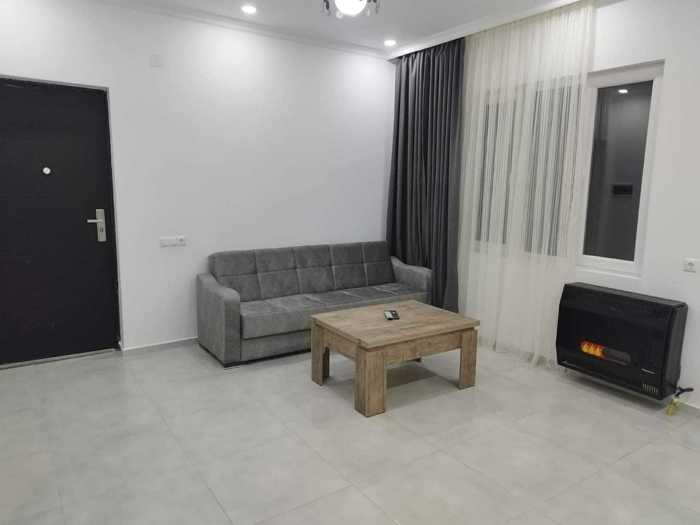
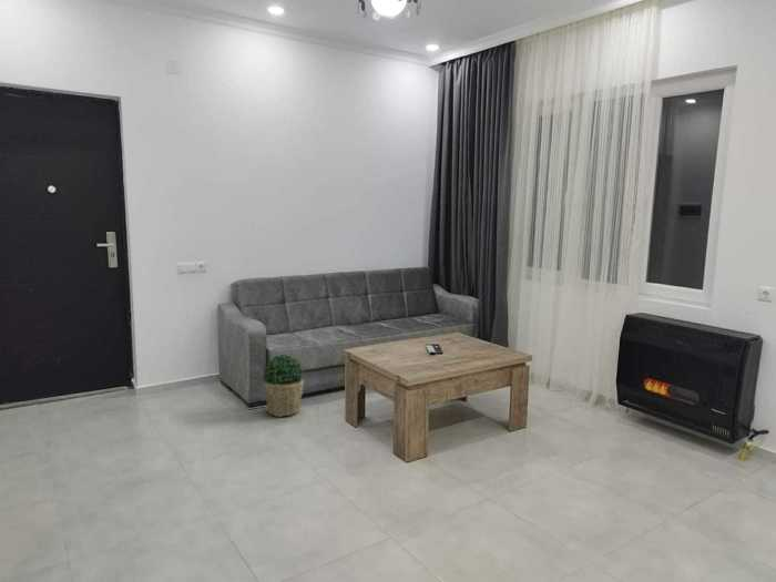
+ potted plant (283, 384)
